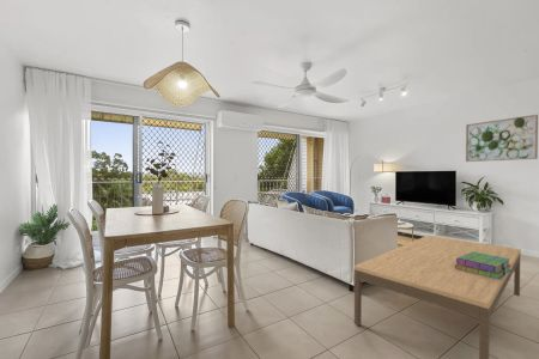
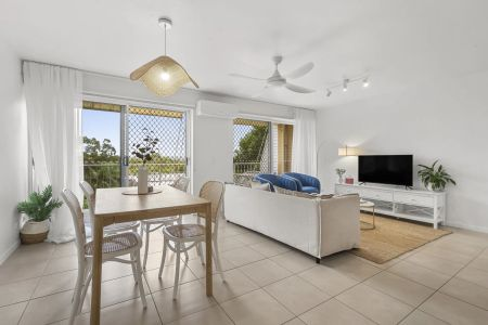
- coffee table (446, 281)
- wall art (498, 140)
- stack of books (483, 263)
